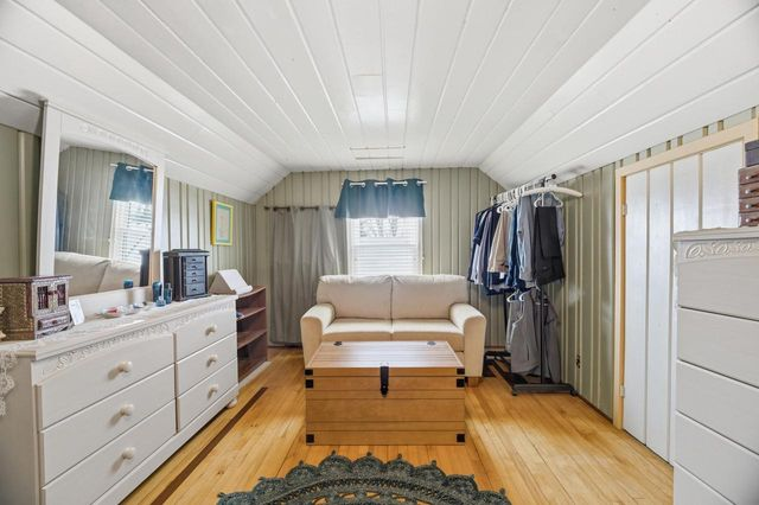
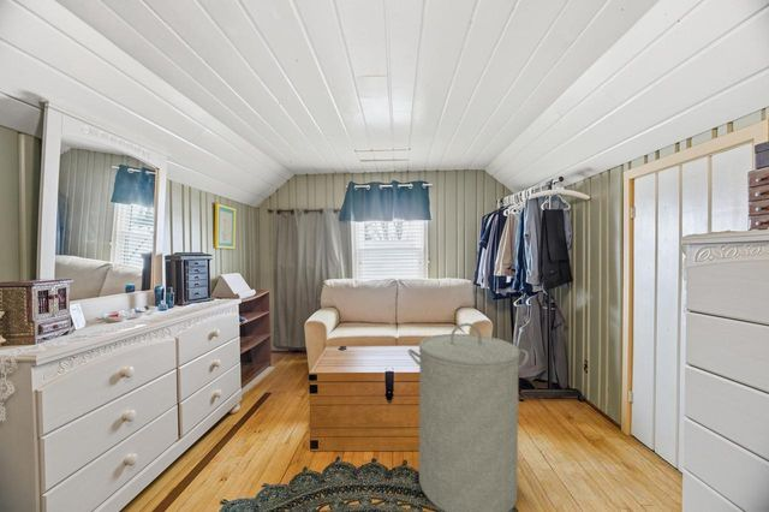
+ laundry hamper (466, 403)
